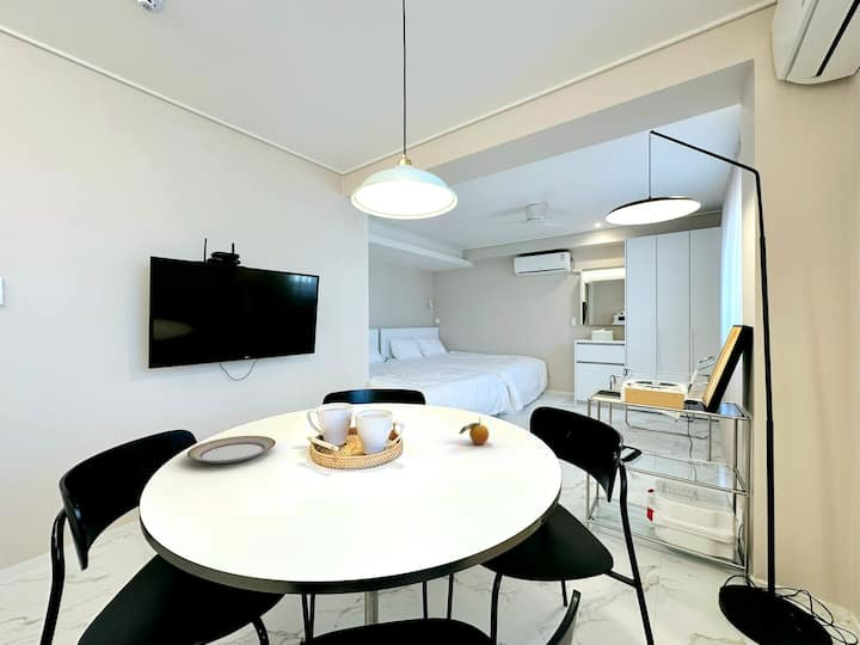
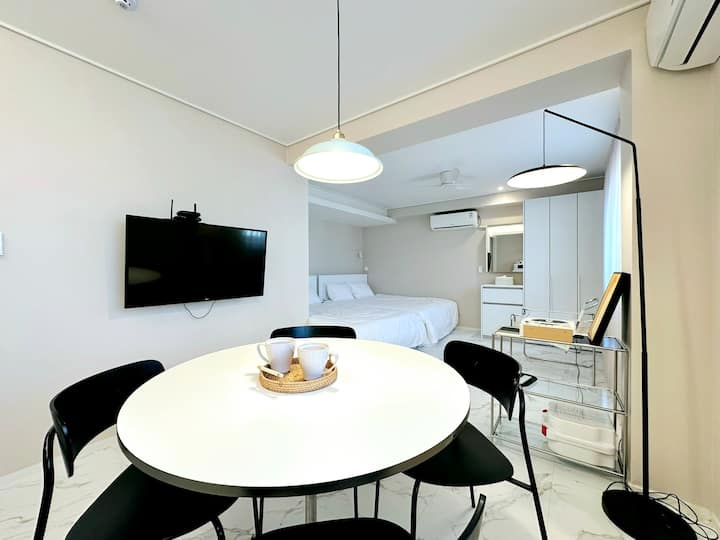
- plate (233, 450)
- fruit (473, 430)
